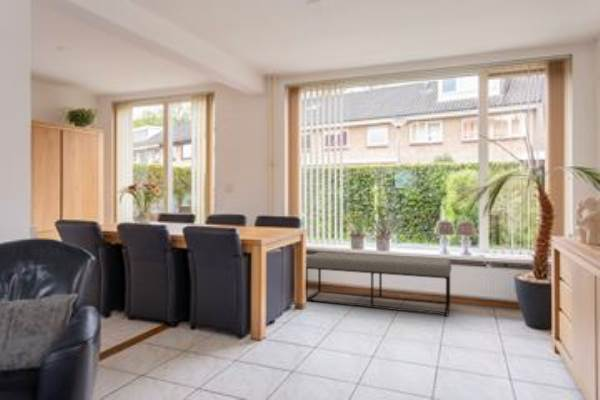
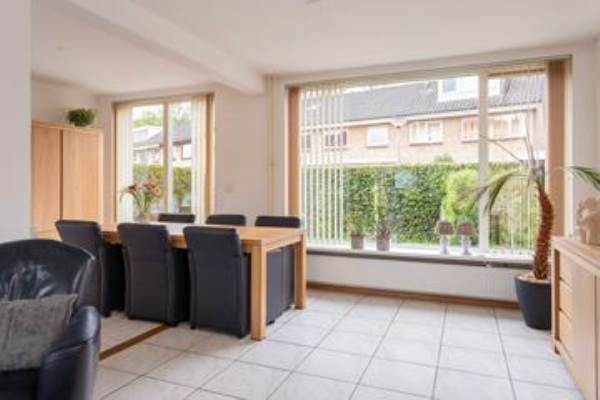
- bench (379, 279)
